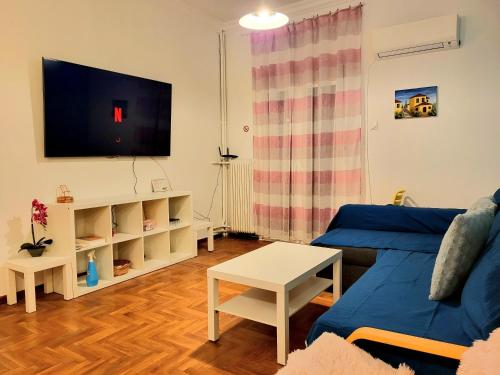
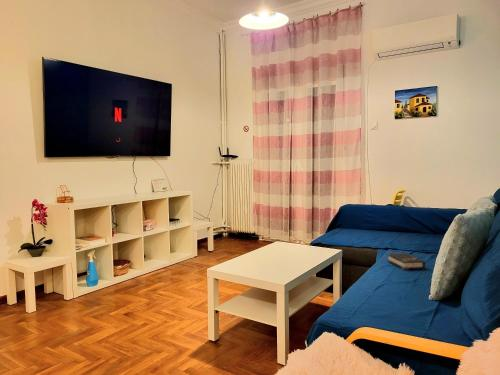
+ hardback book (405, 260)
